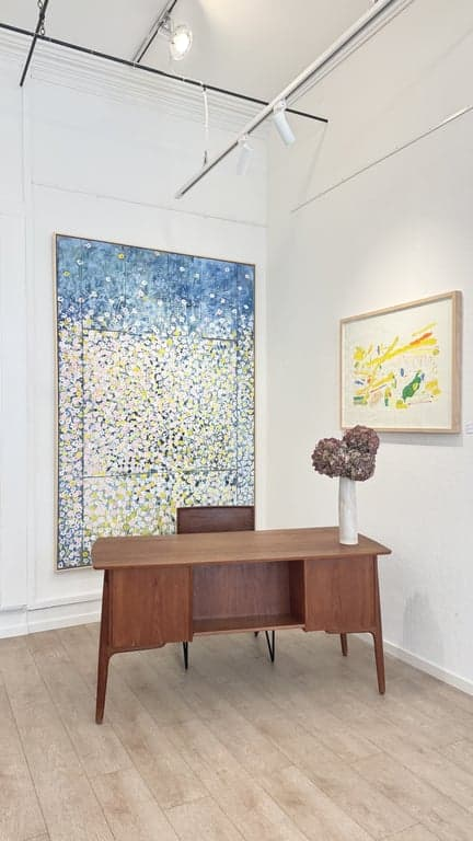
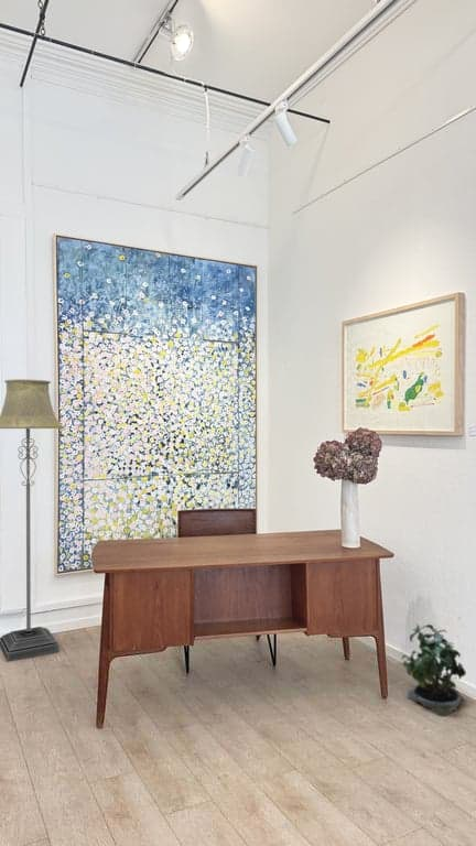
+ potted plant (433, 661)
+ floor lamp (28, 514)
